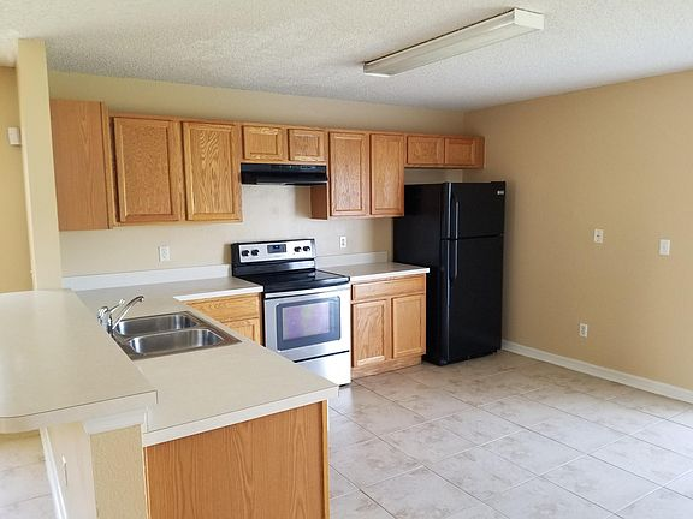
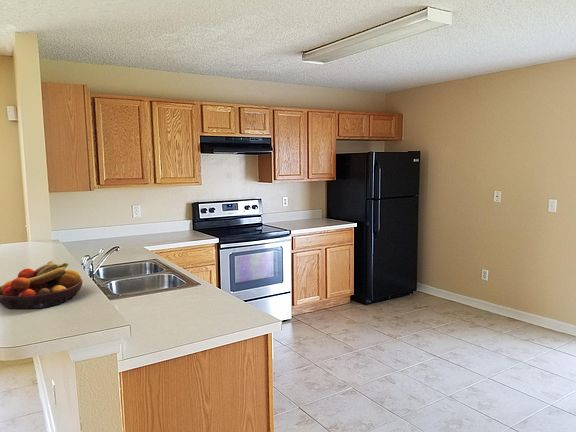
+ fruit bowl (39, 281)
